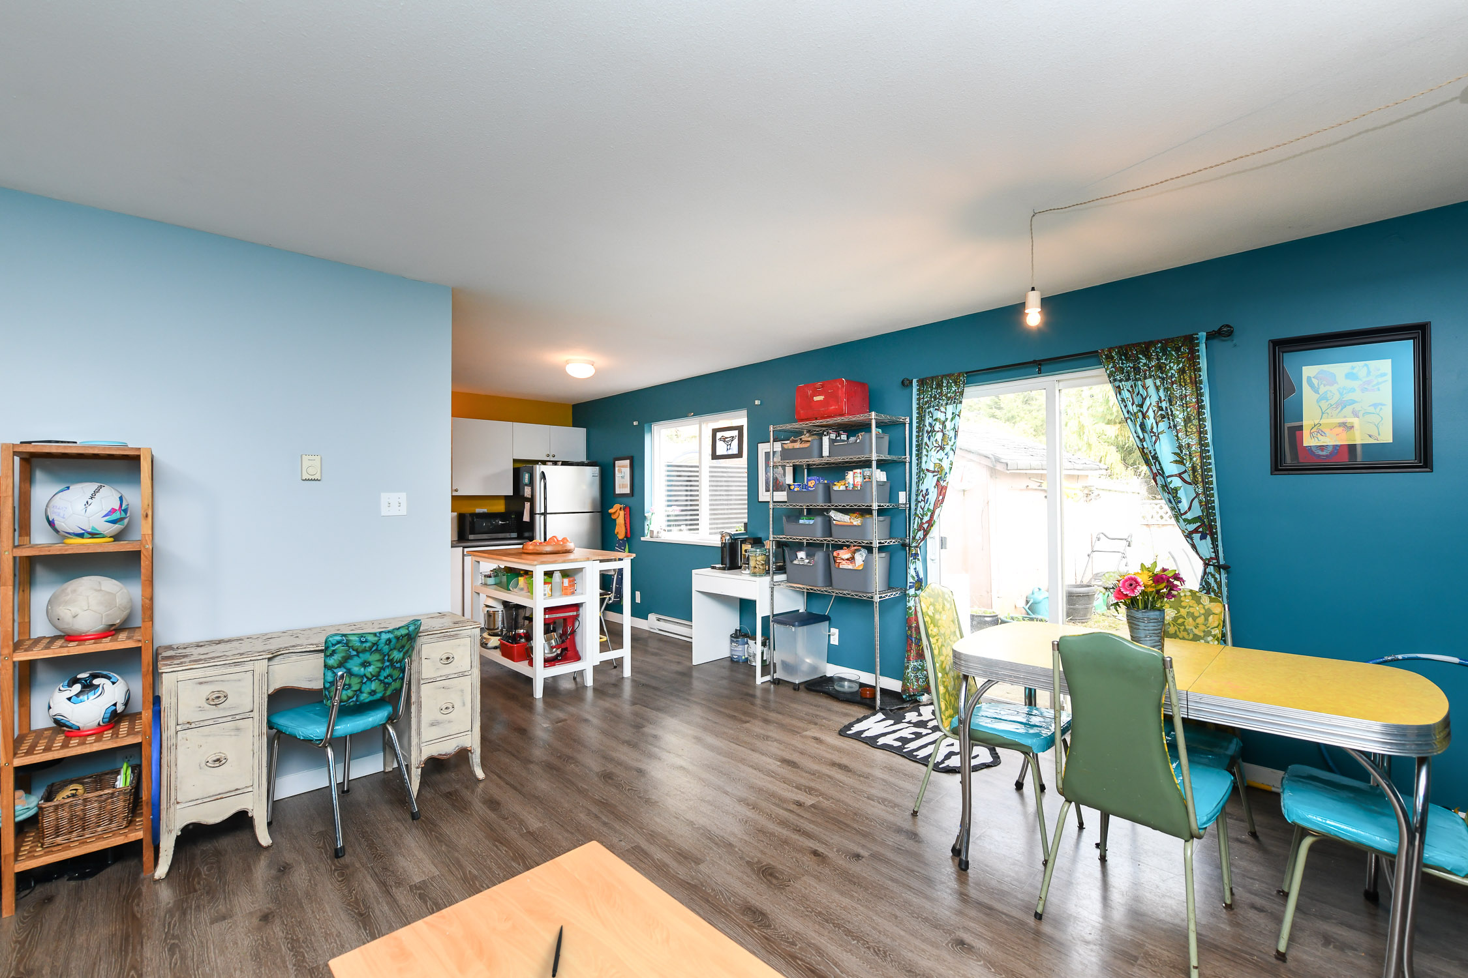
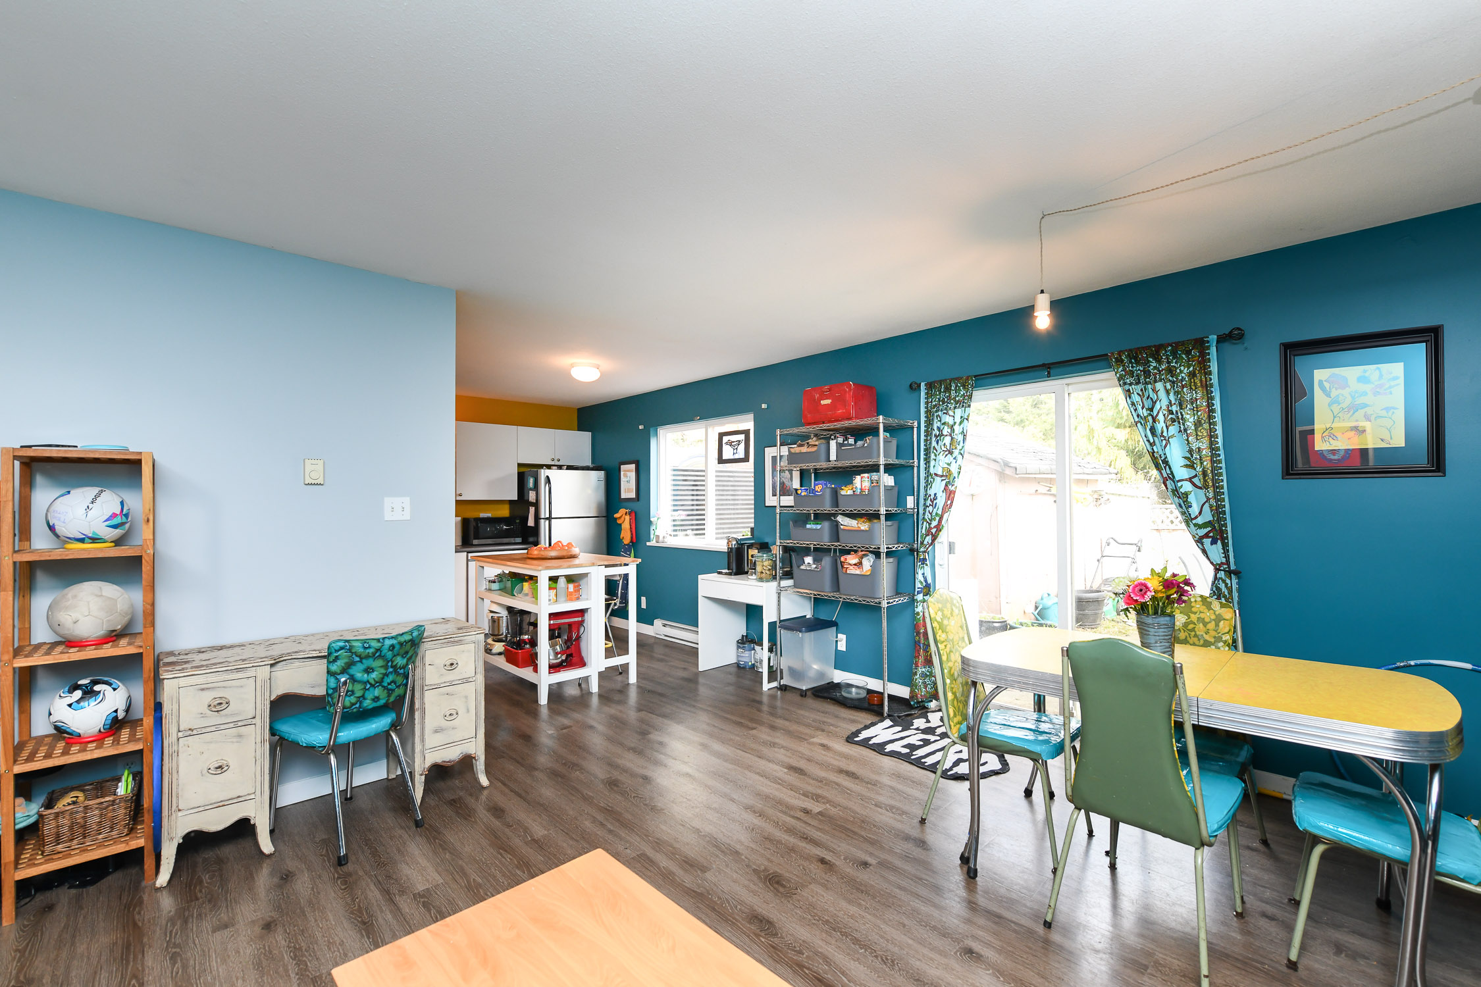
- pen (558, 949)
